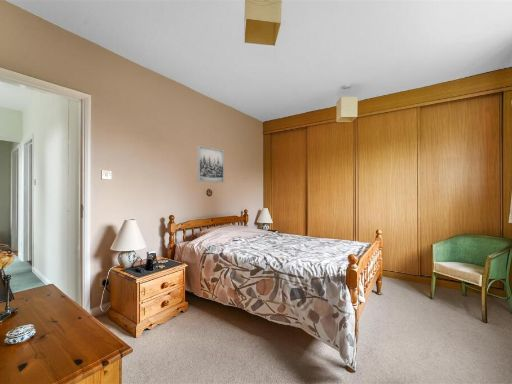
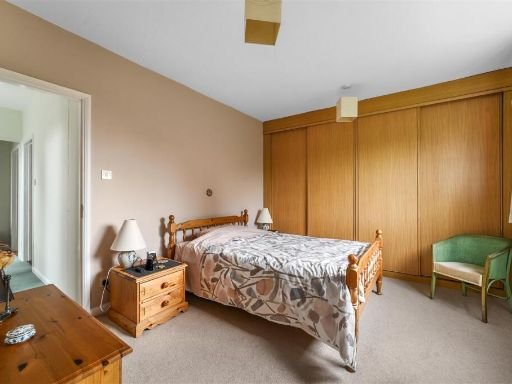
- wall art (211, 165)
